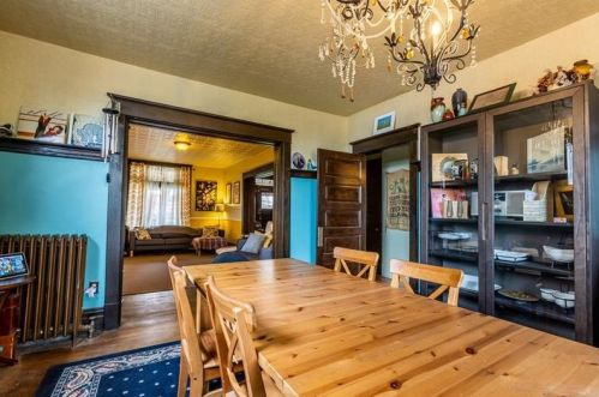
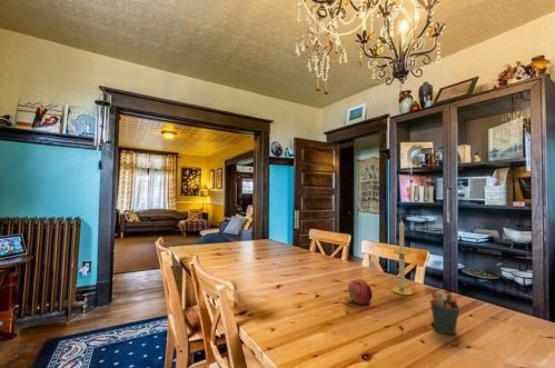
+ candle (402, 255)
+ apple (359, 291)
+ pen holder (444, 309)
